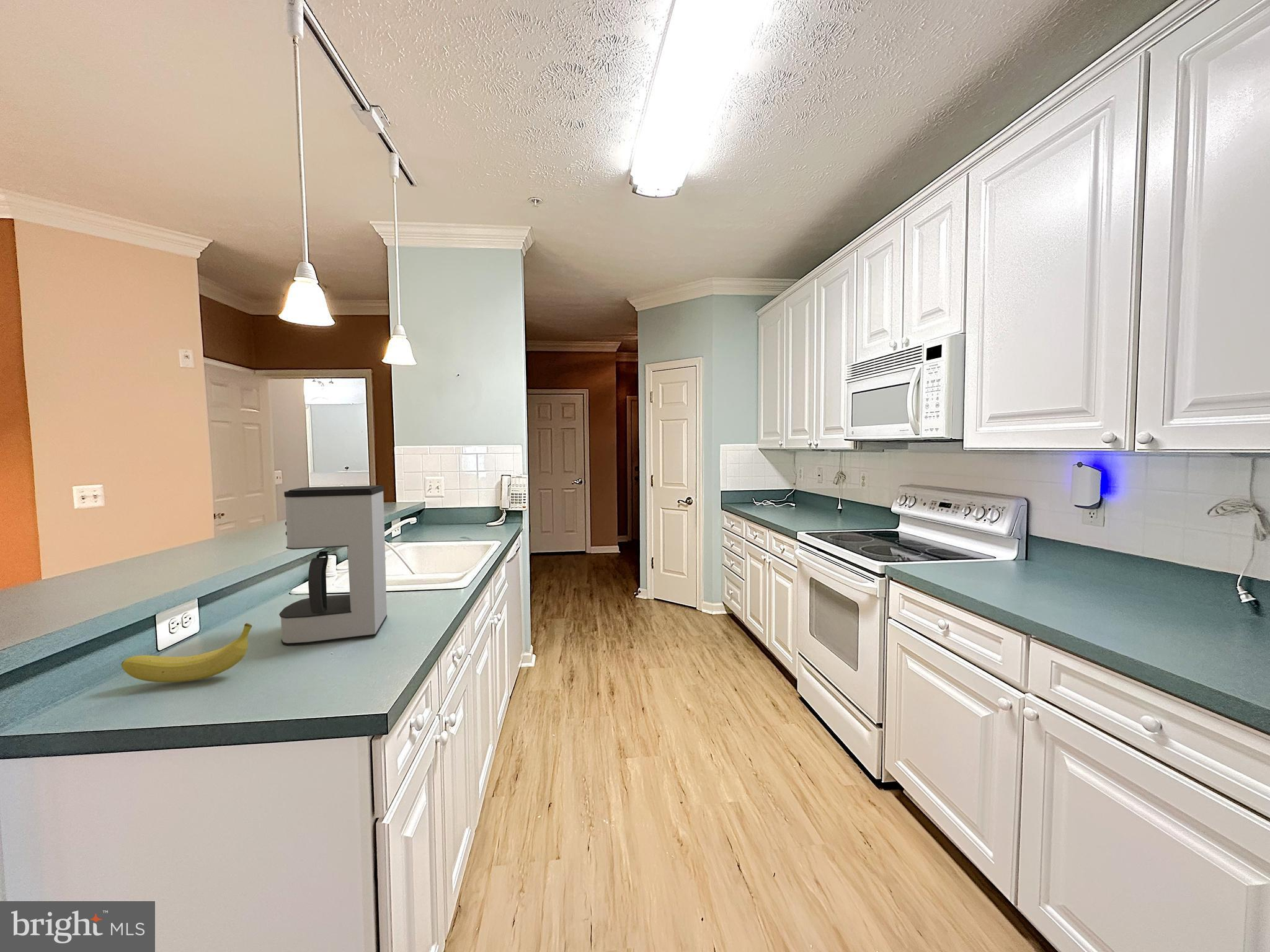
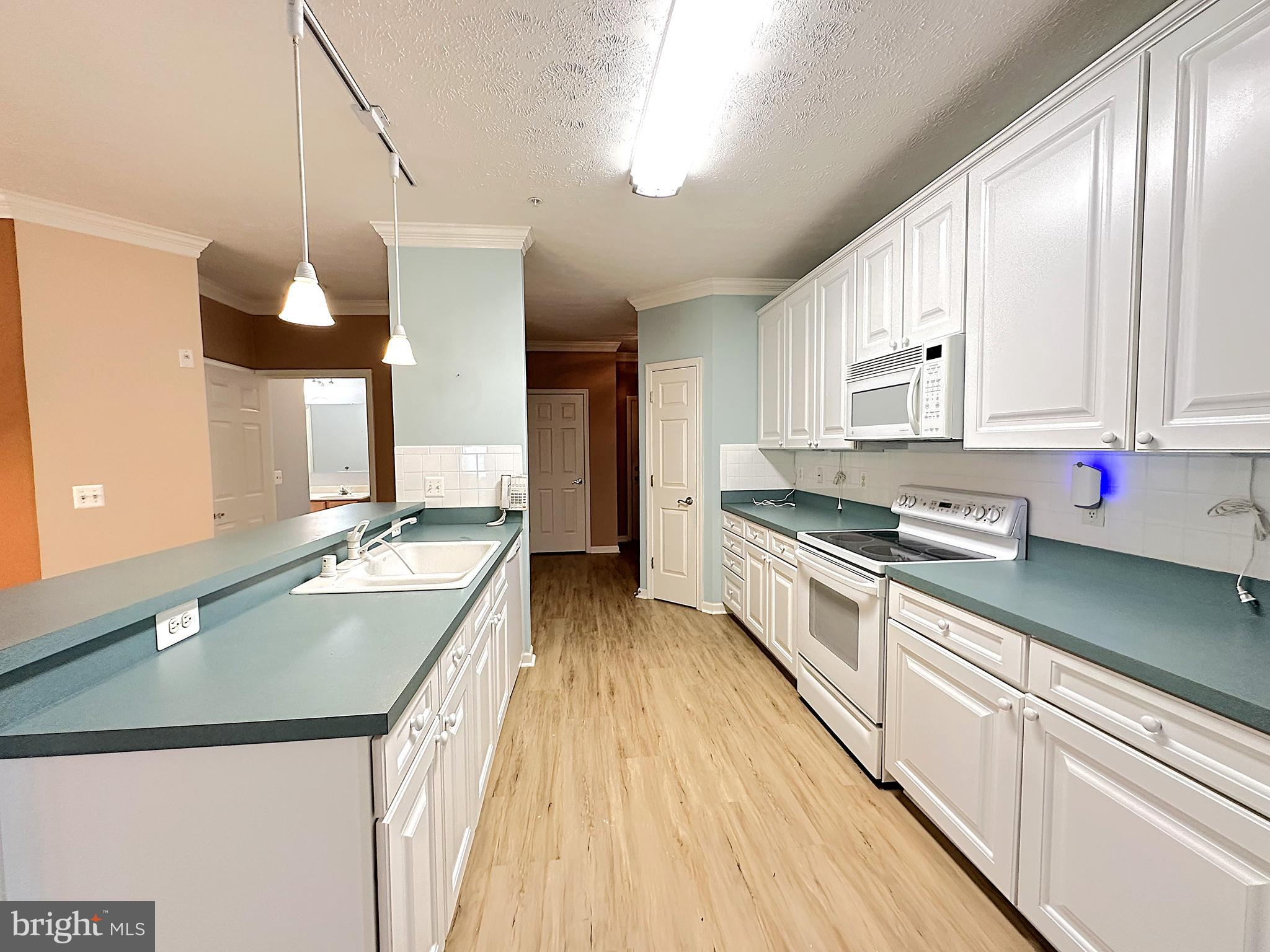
- coffee maker (327, 560)
- fruit (190, 656)
